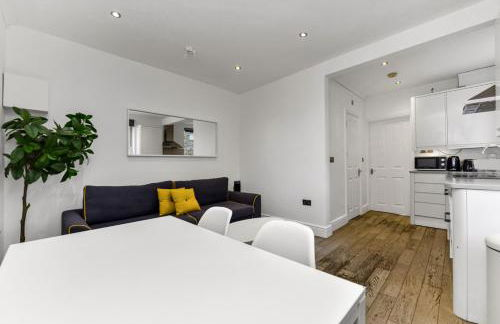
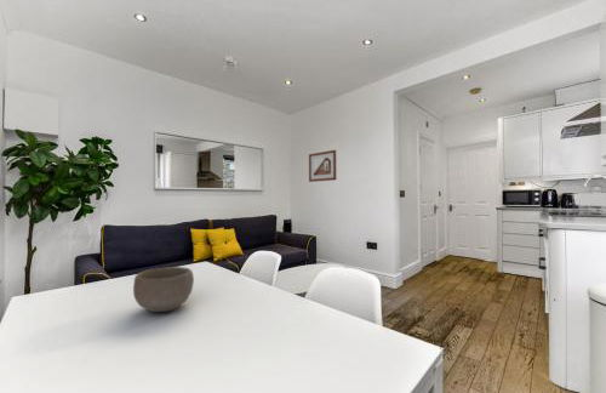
+ bowl (165, 290)
+ picture frame (321, 166)
